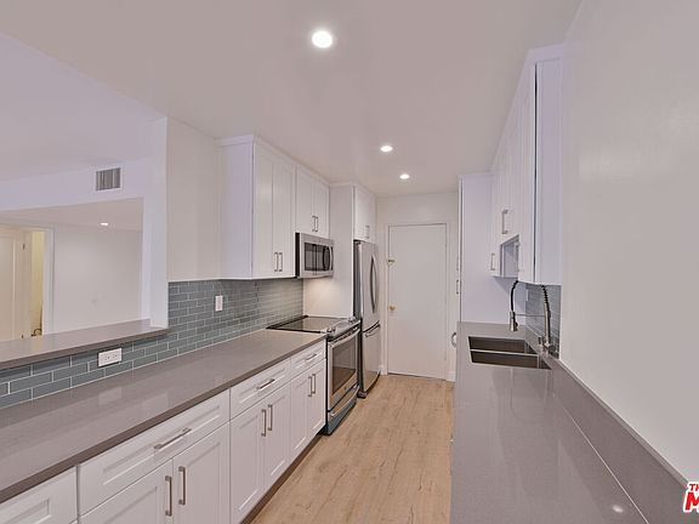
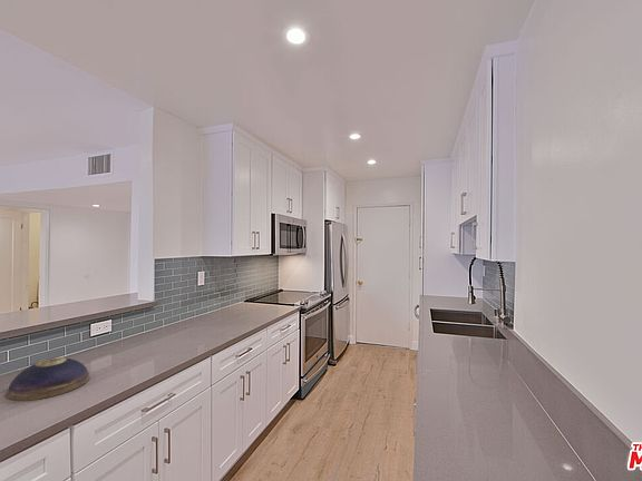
+ decorative bowl (50, 372)
